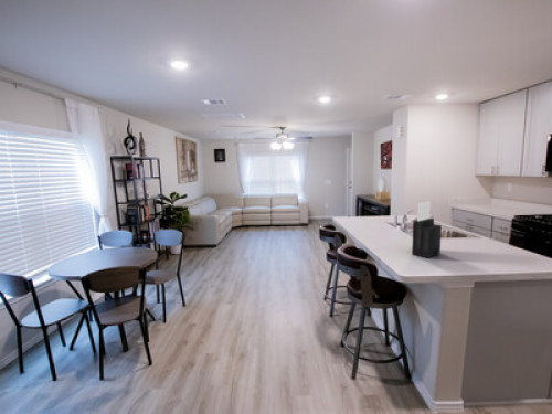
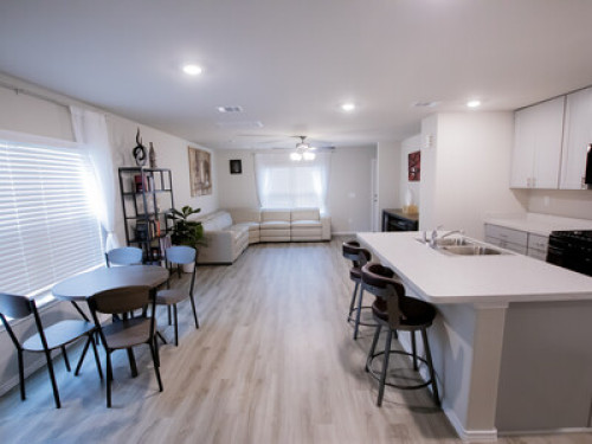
- knife block (428, 229)
